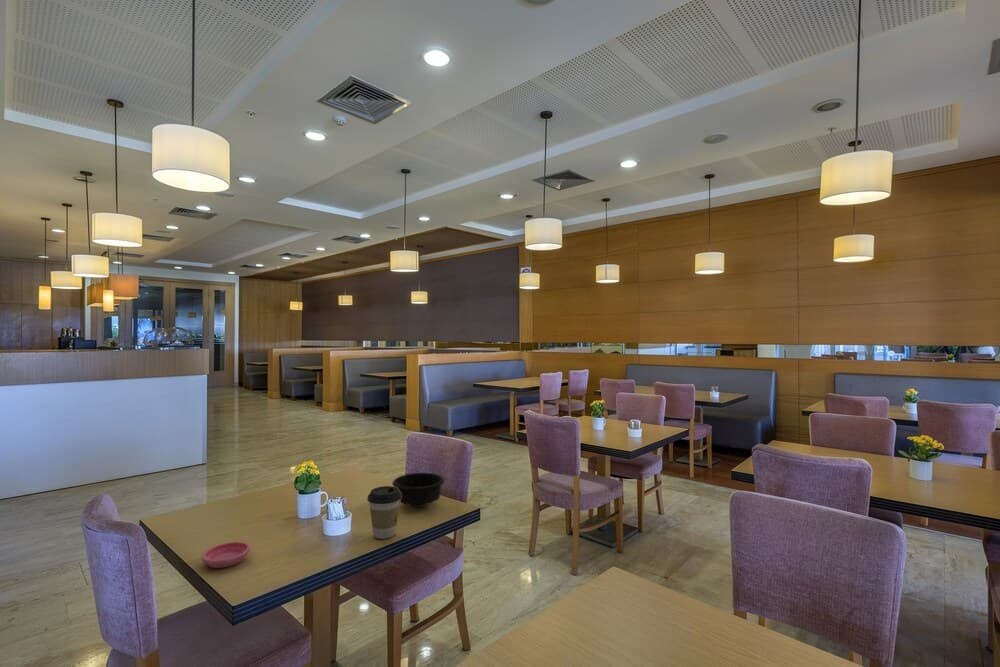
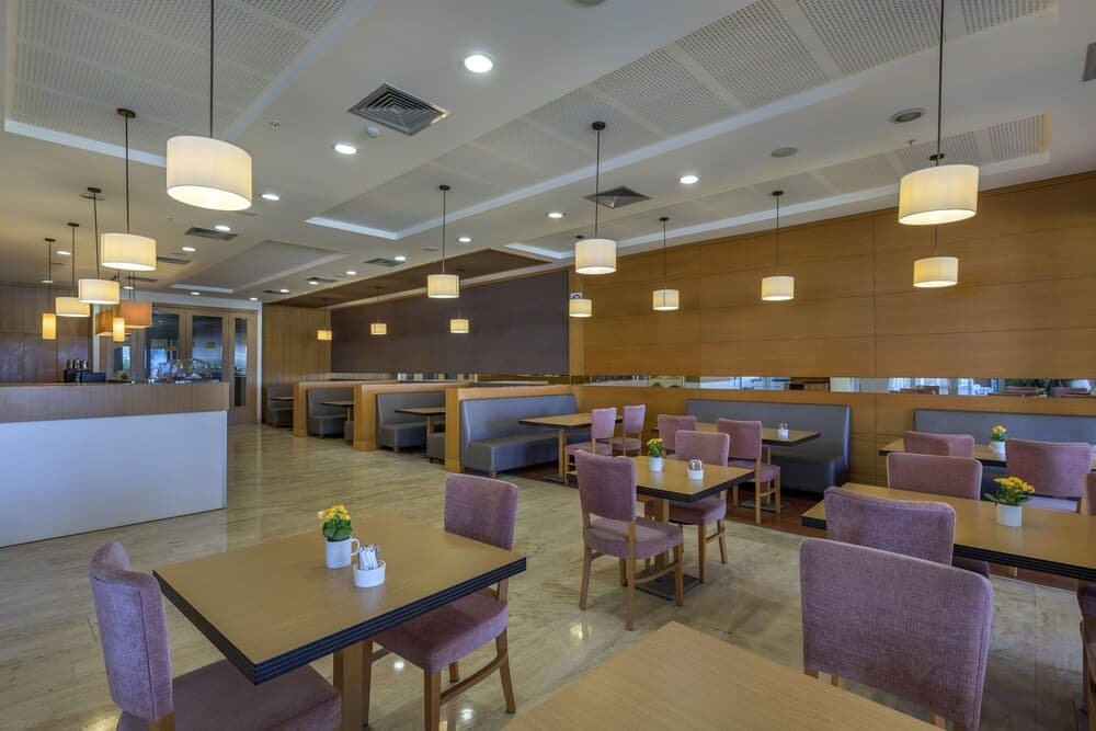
- coffee cup (384, 512)
- bowl (418, 492)
- saucer (226, 555)
